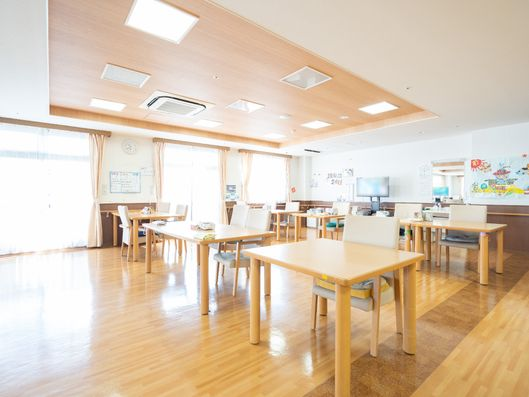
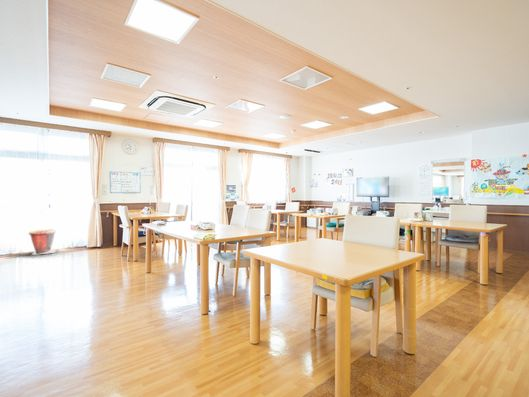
+ waste bin (43, 240)
